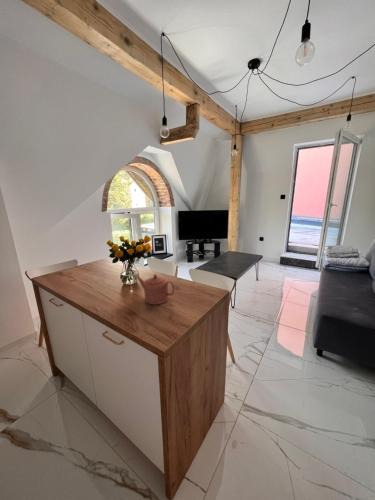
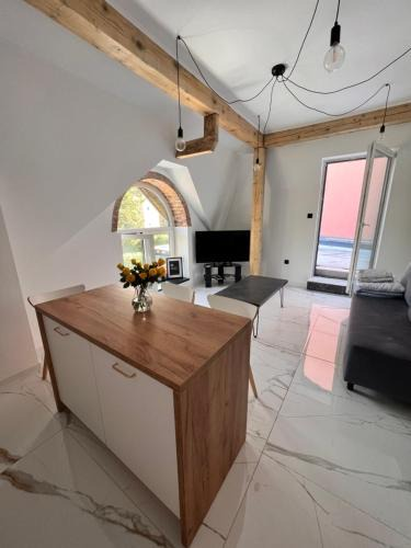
- teapot (155, 286)
